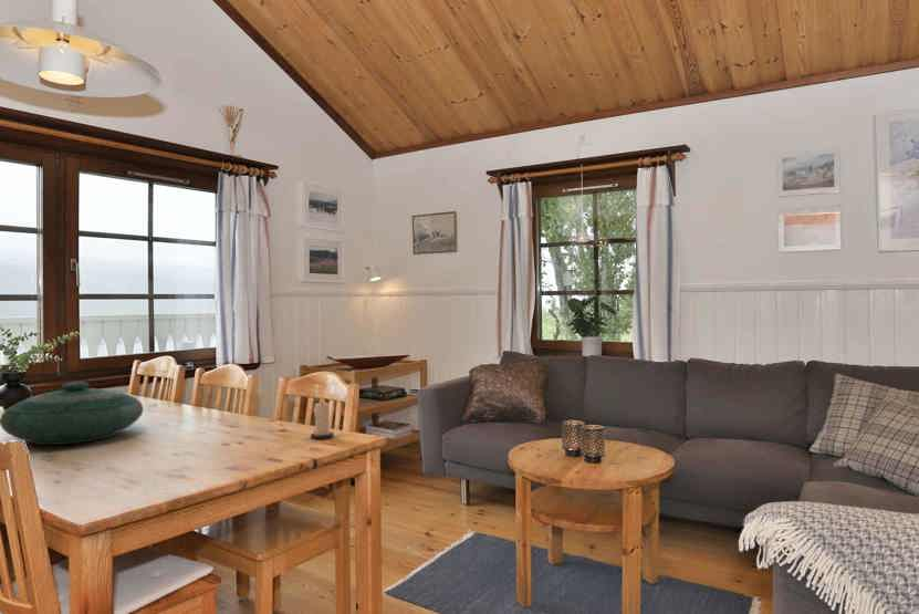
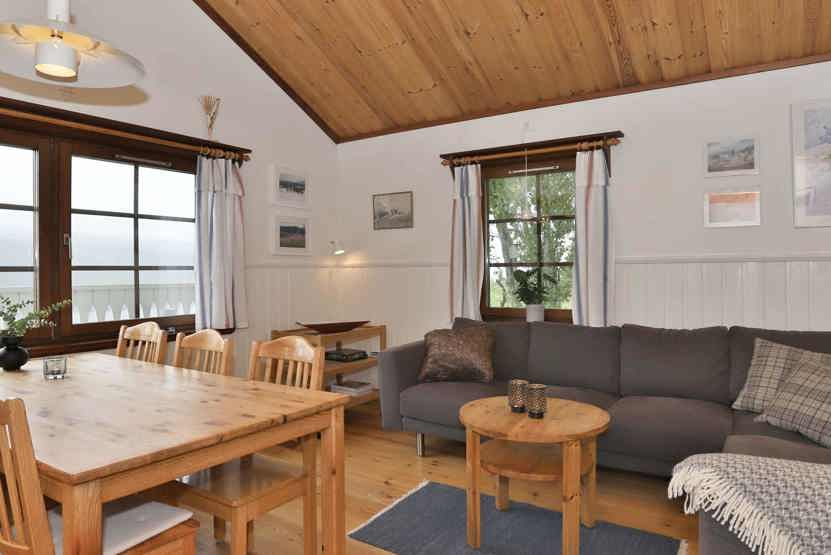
- decorative bowl (75, 409)
- candle (322, 418)
